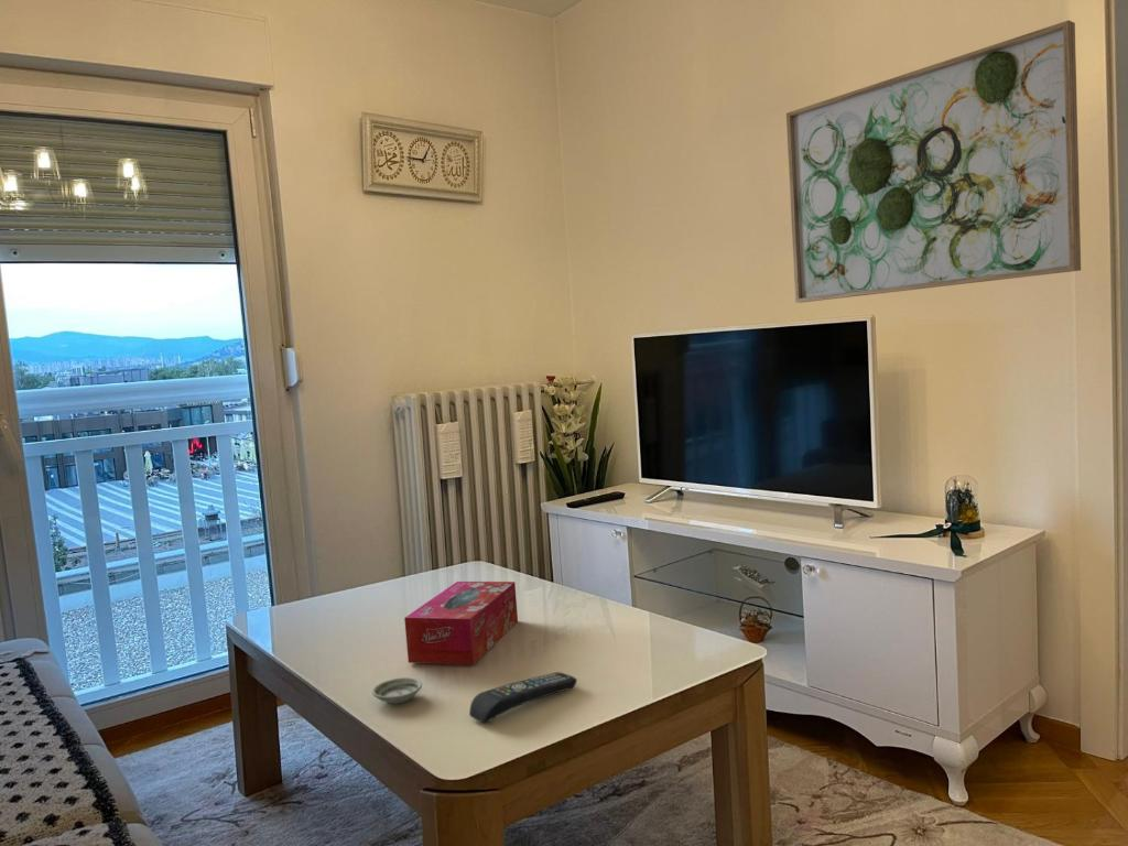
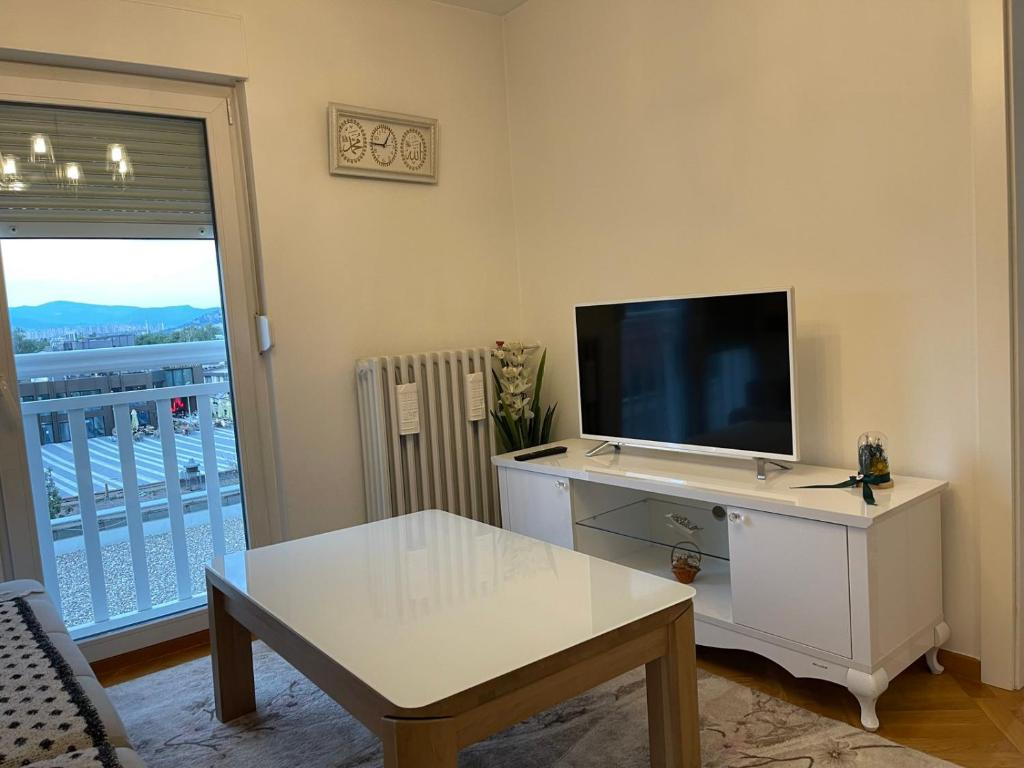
- saucer (397, 692)
- remote control (523, 692)
- wall art (913, 182)
- tissue box (464, 619)
